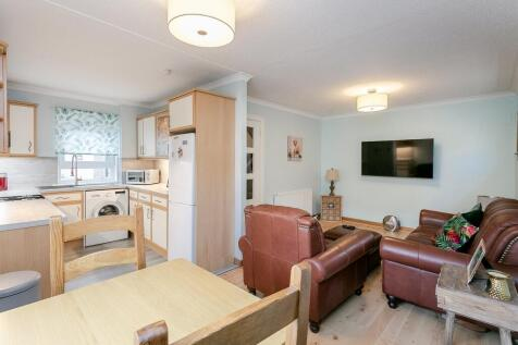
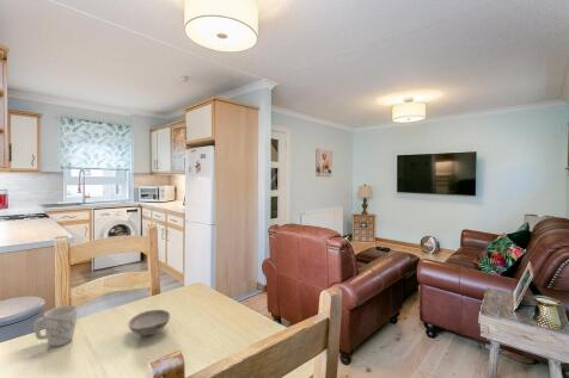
+ mug (55, 326)
+ bowl (149, 324)
